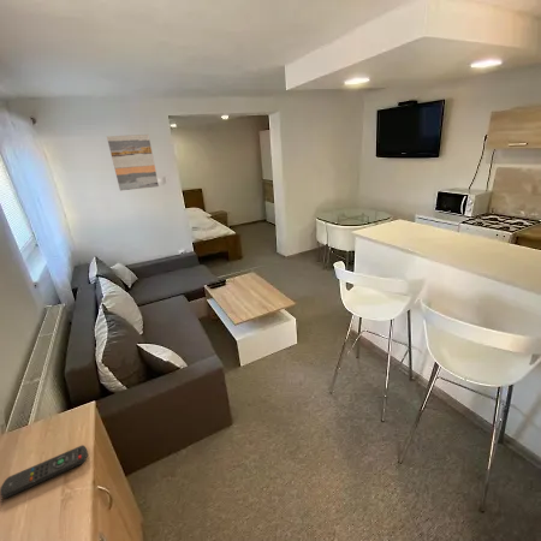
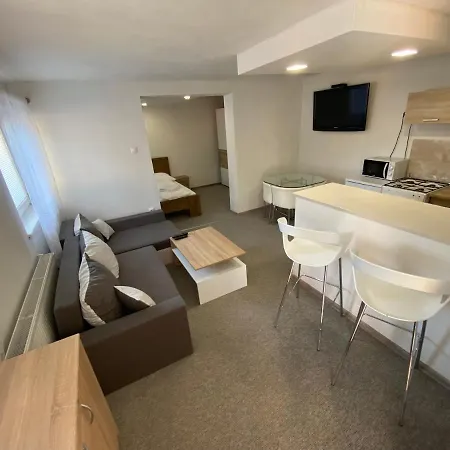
- wall art (133, 162)
- remote control (46, 469)
